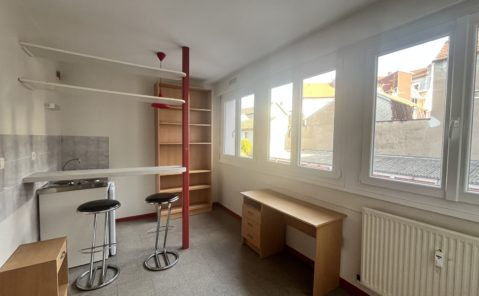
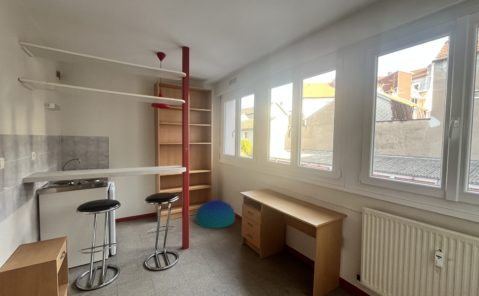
+ pouf (215, 210)
